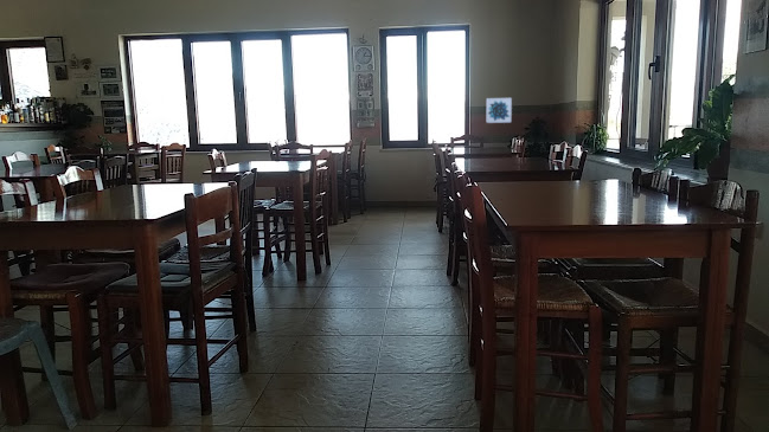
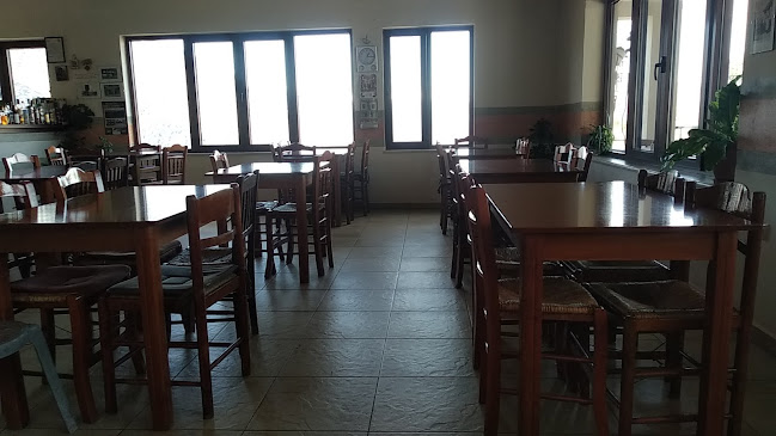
- wall art (499, 110)
